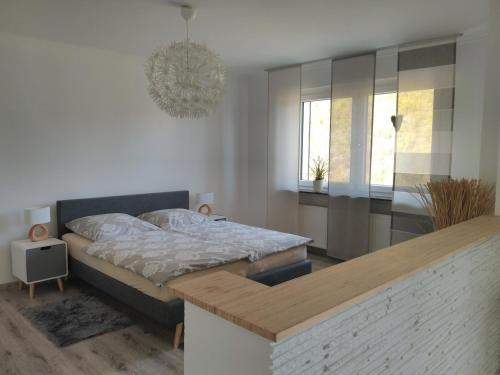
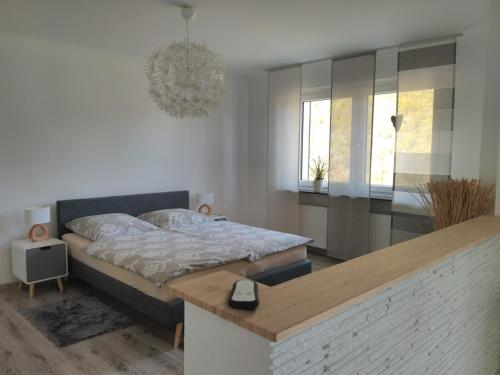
+ remote control (244, 293)
